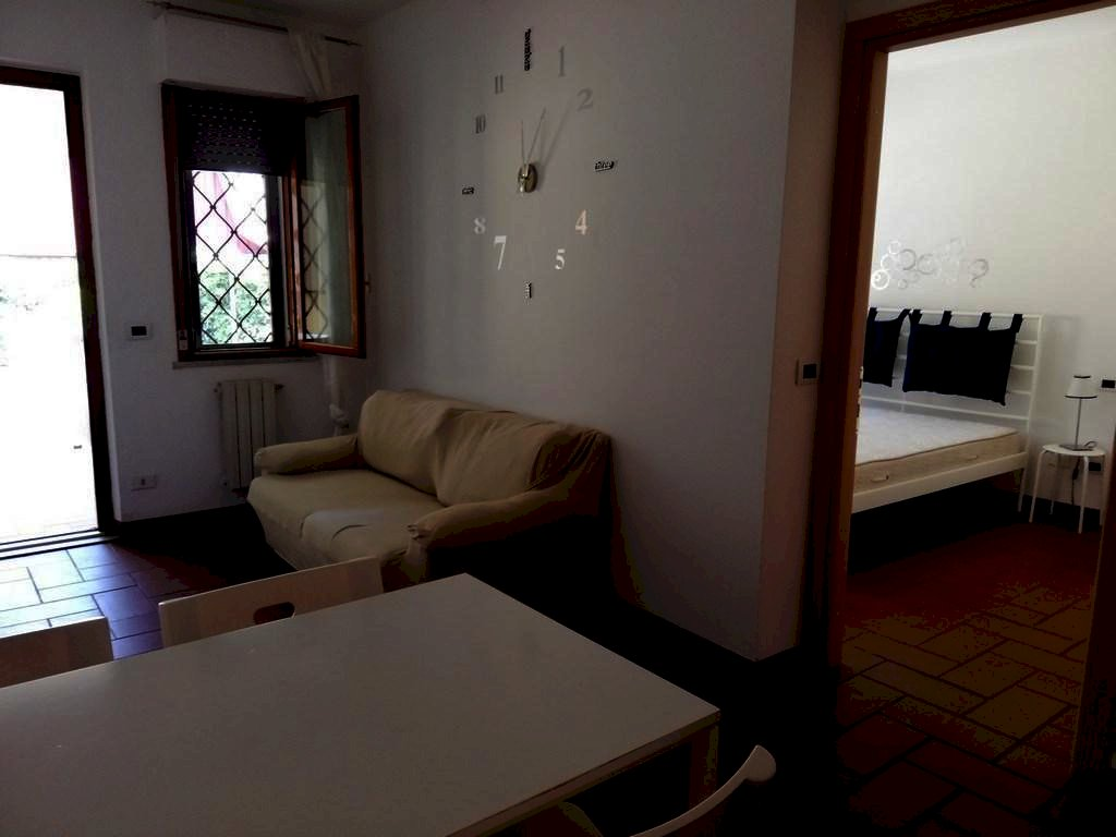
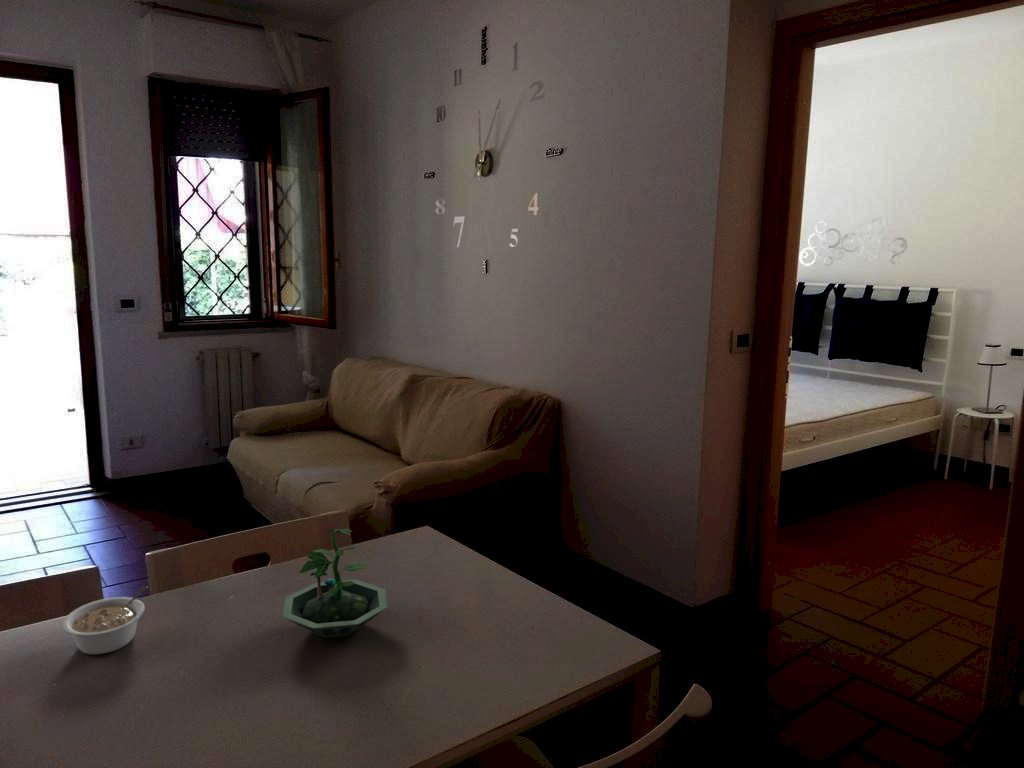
+ legume (106, 623)
+ terrarium (334, 547)
